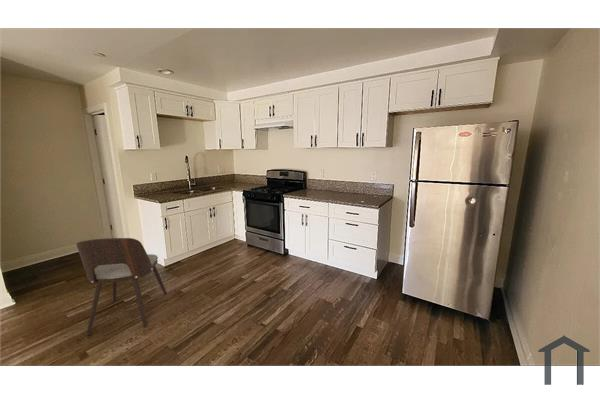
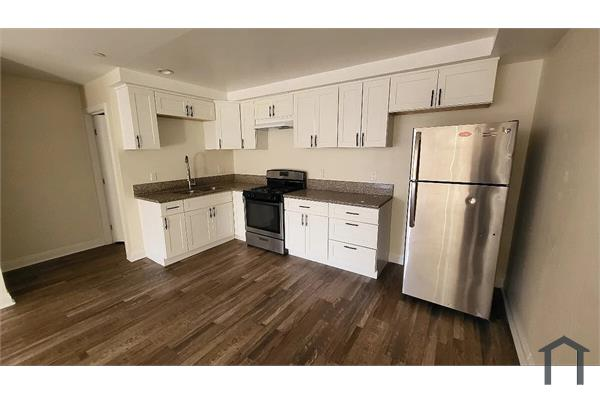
- dining chair (123, 272)
